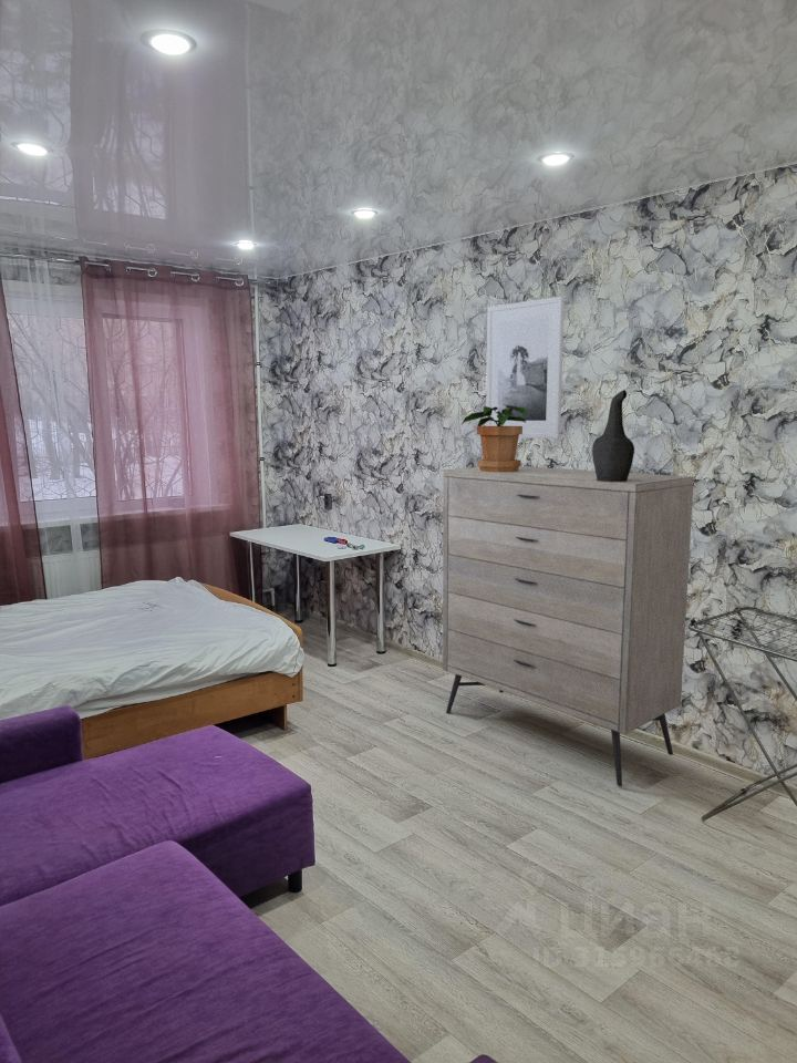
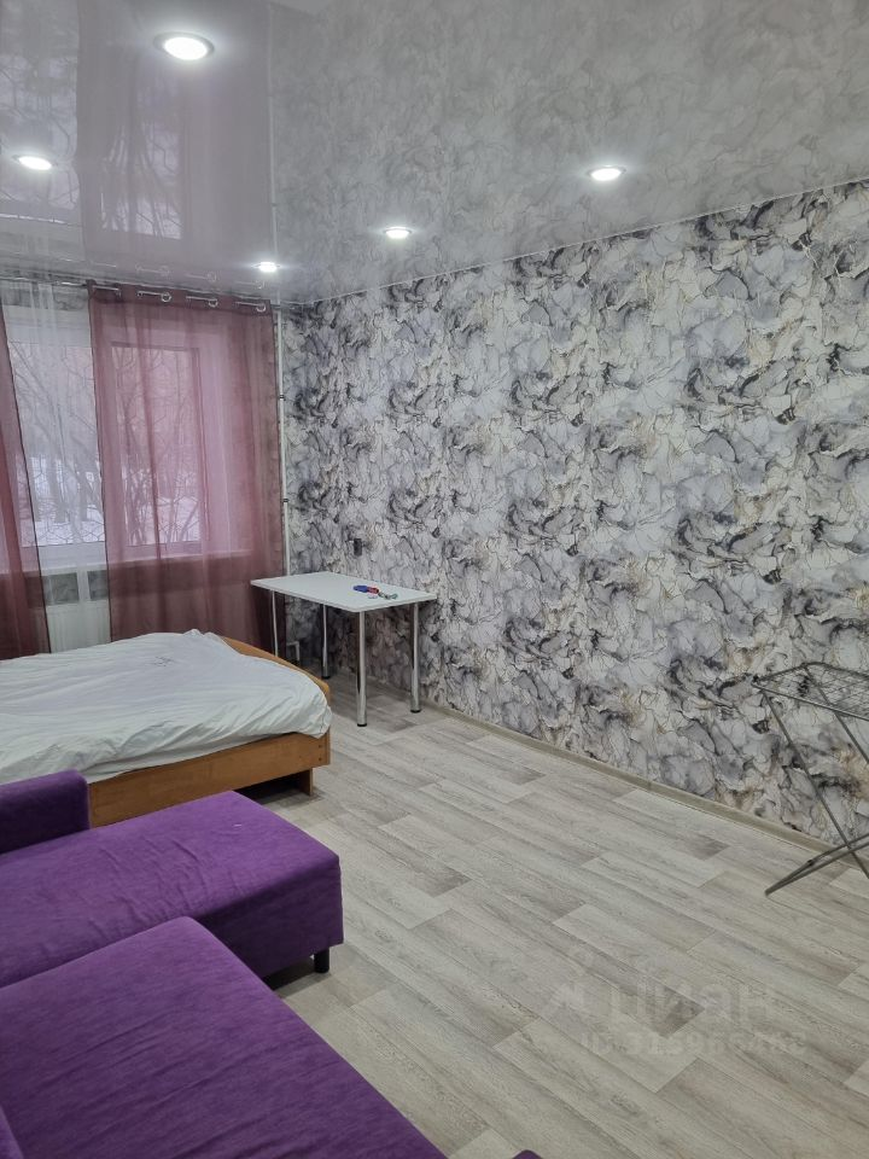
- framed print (522, 371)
- dresser (556, 606)
- decorative vase (613, 435)
- potted plant (494, 437)
